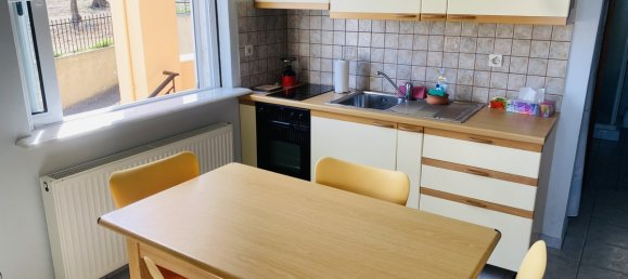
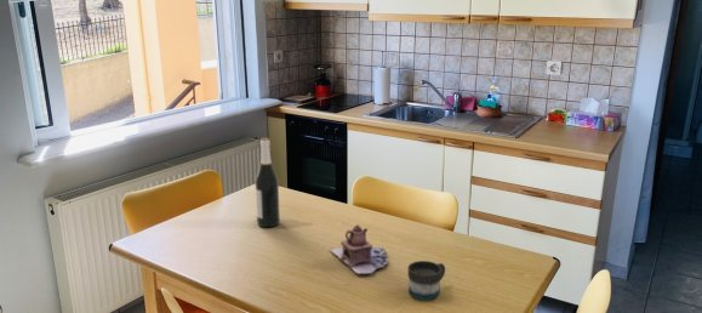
+ mug (424, 279)
+ wine bottle (267, 181)
+ teapot (359, 243)
